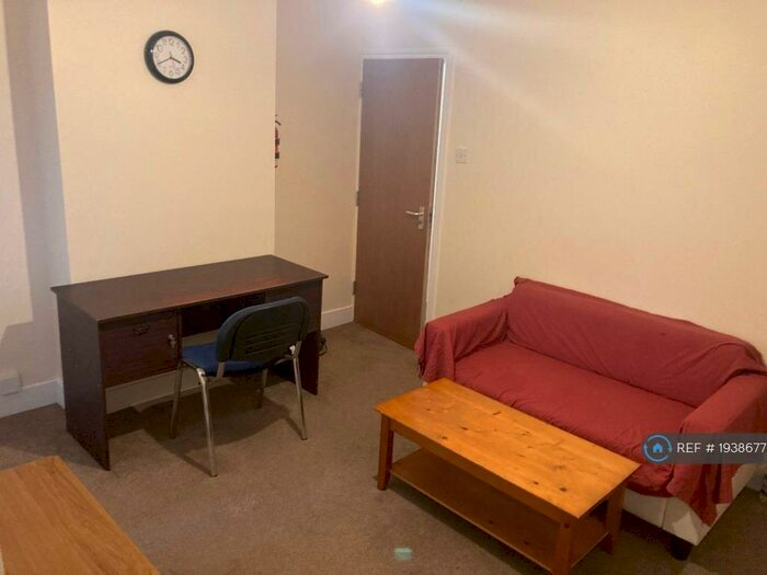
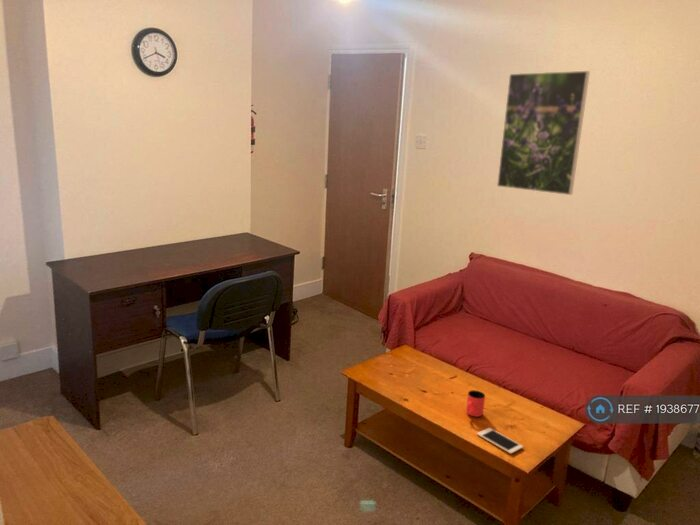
+ cup (473, 405)
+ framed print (540, 132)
+ cell phone (499, 440)
